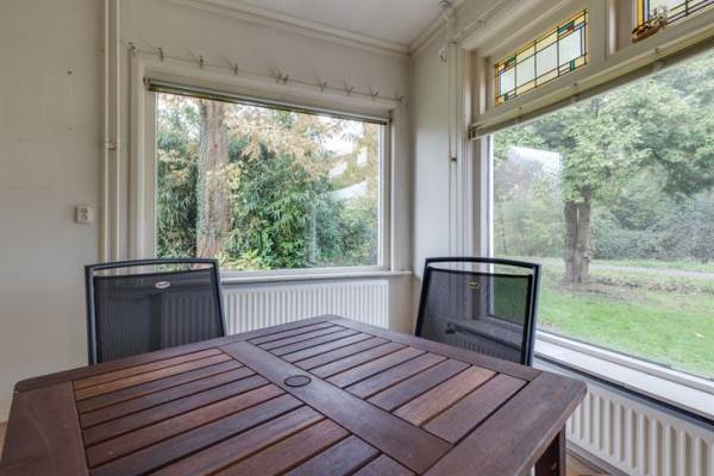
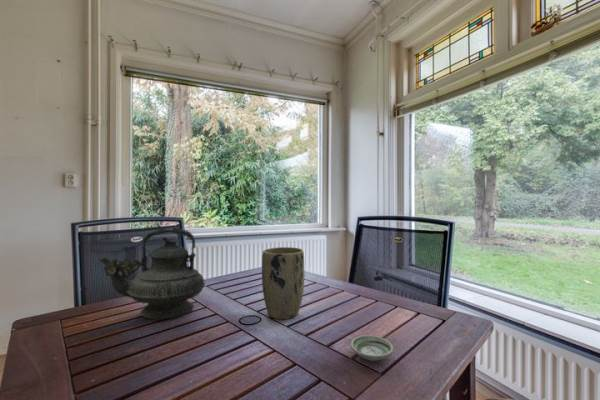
+ teapot (155, 269)
+ saucer (371, 349)
+ plant pot (283, 281)
